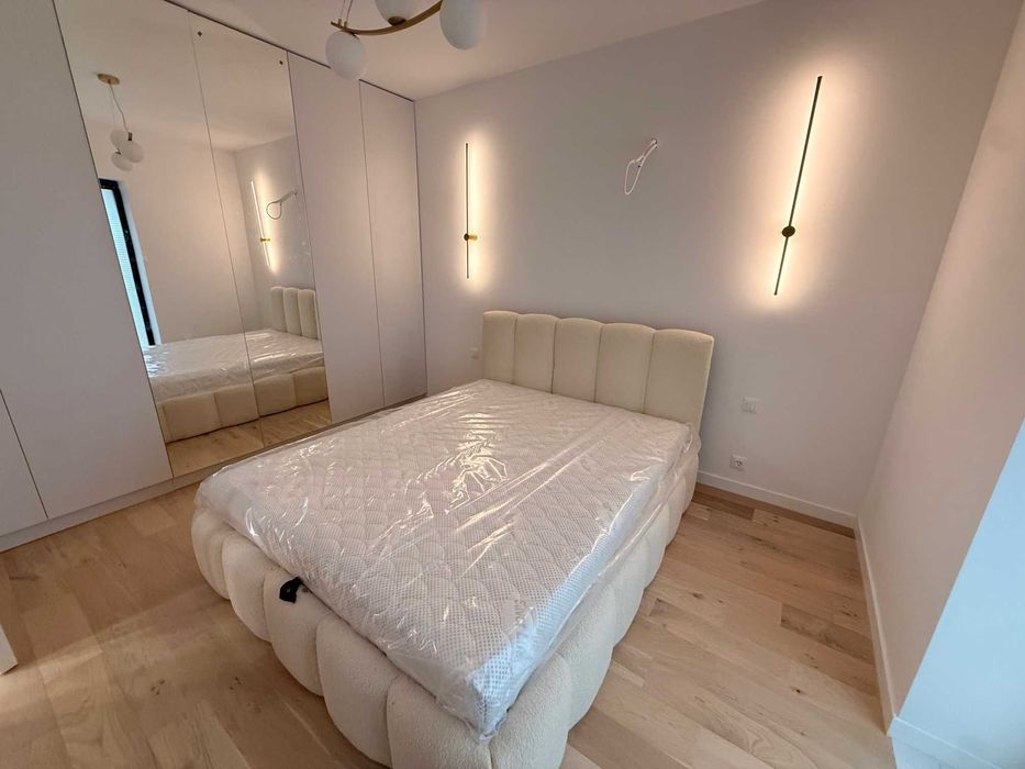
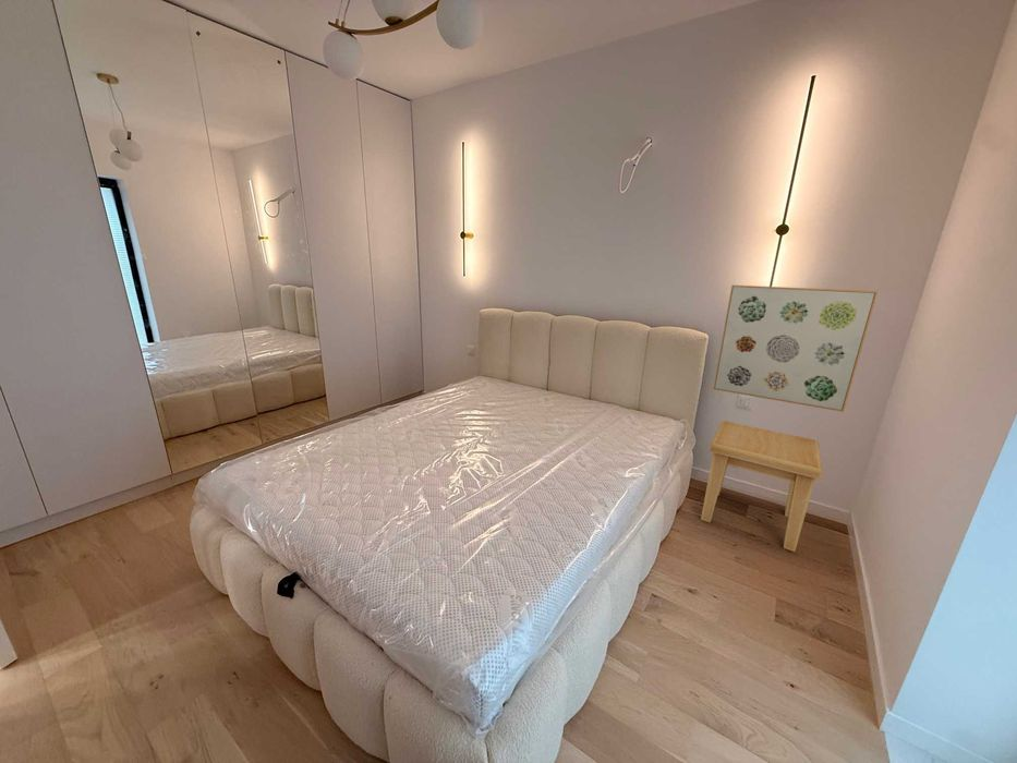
+ wall art (785, 346)
+ side table (759, 472)
